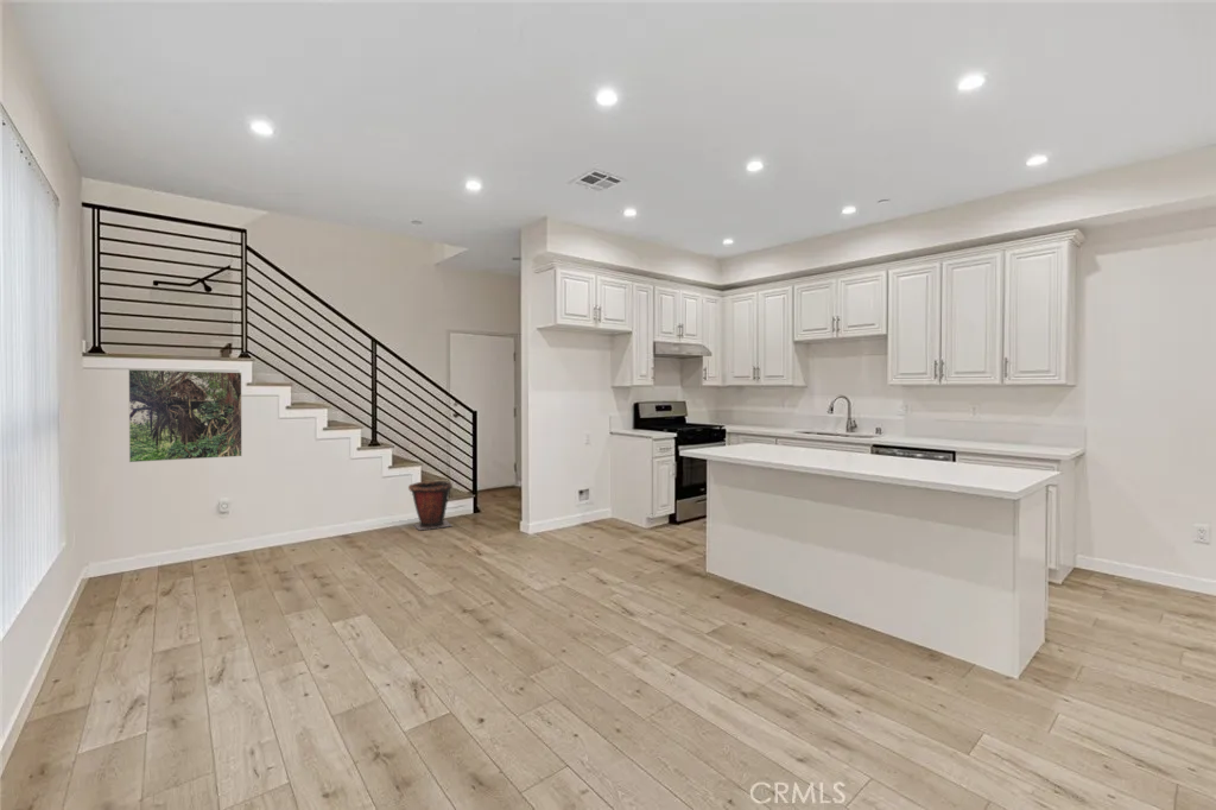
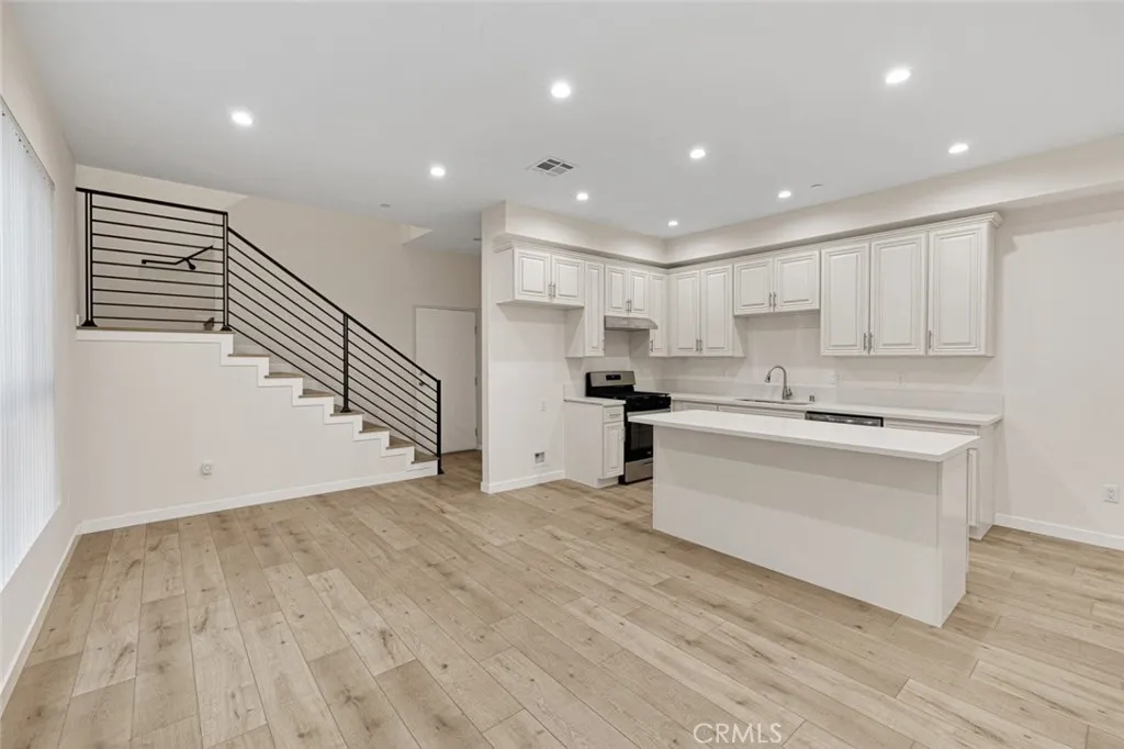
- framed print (188, 415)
- waste bin (432, 502)
